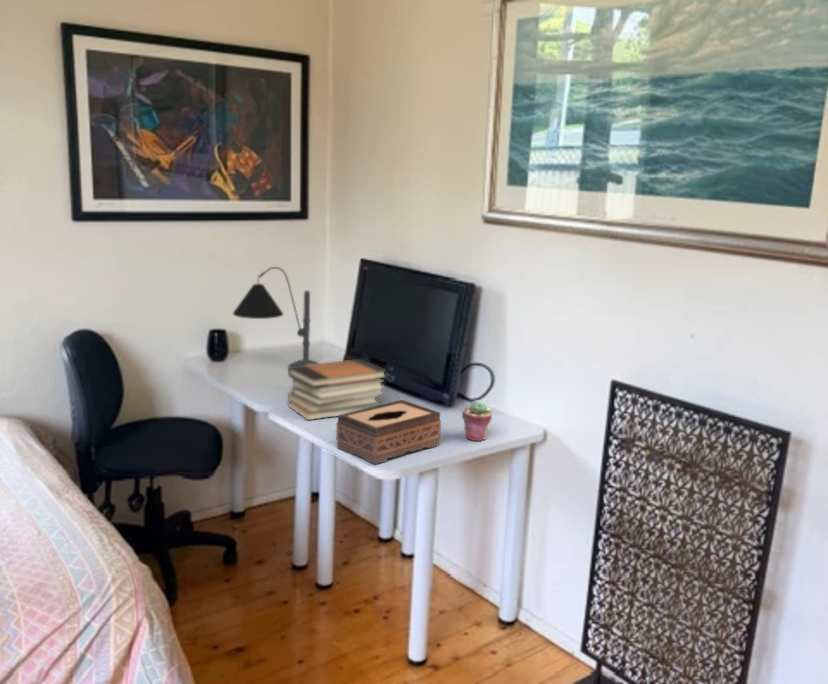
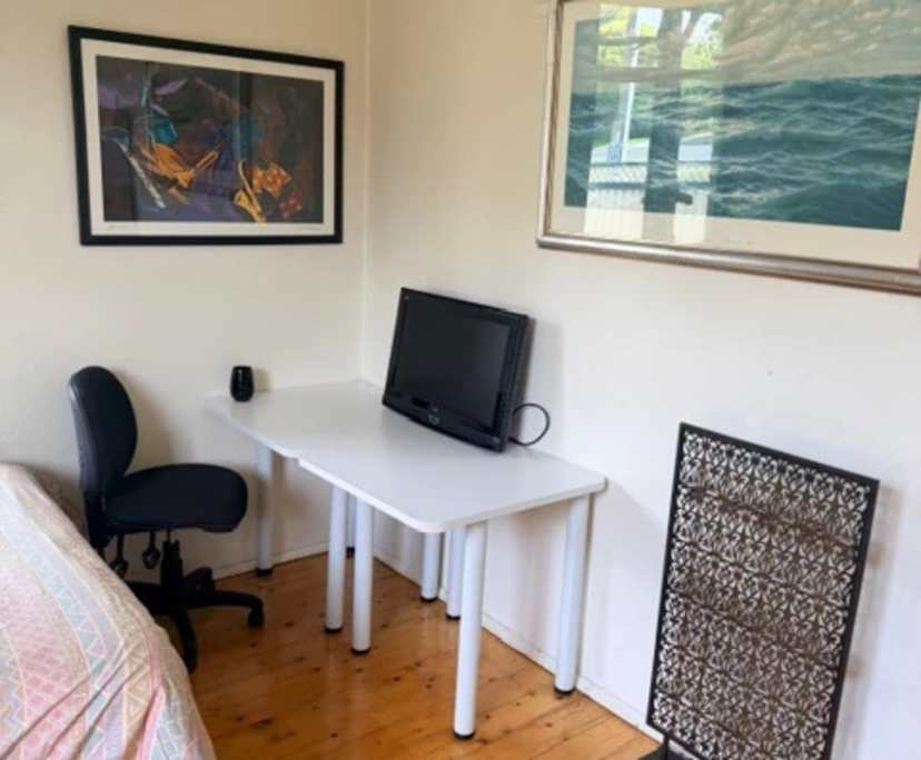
- tissue box (389, 430)
- book stack (337, 388)
- potted succulent (476, 419)
- desk lamp (280, 316)
